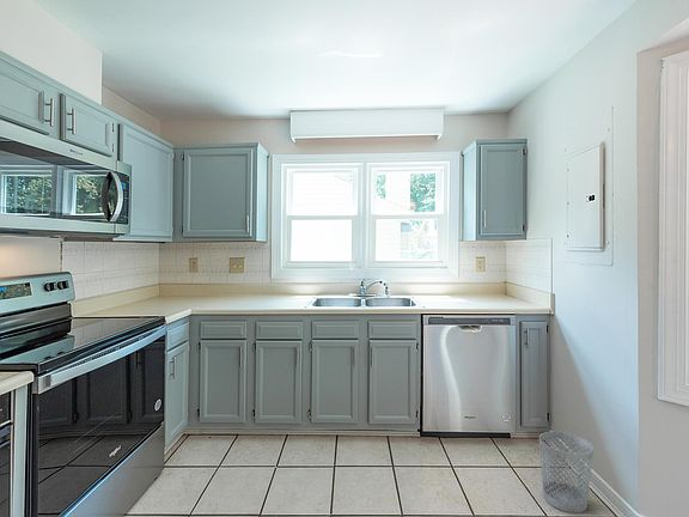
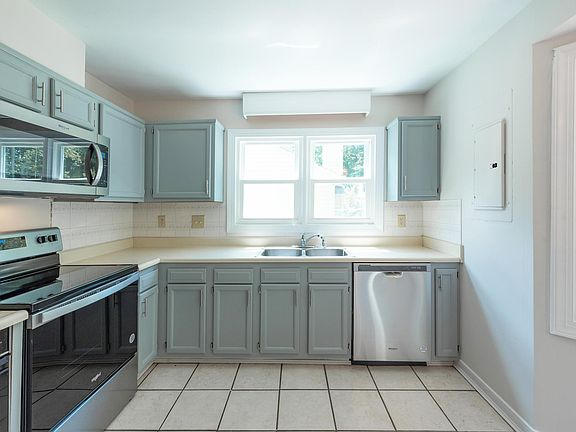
- wastebasket (565, 470)
